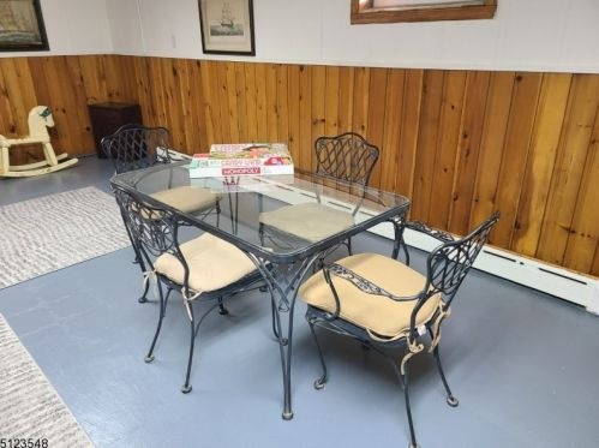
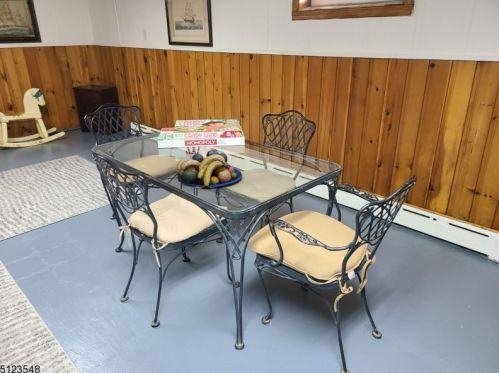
+ fruit bowl (209, 165)
